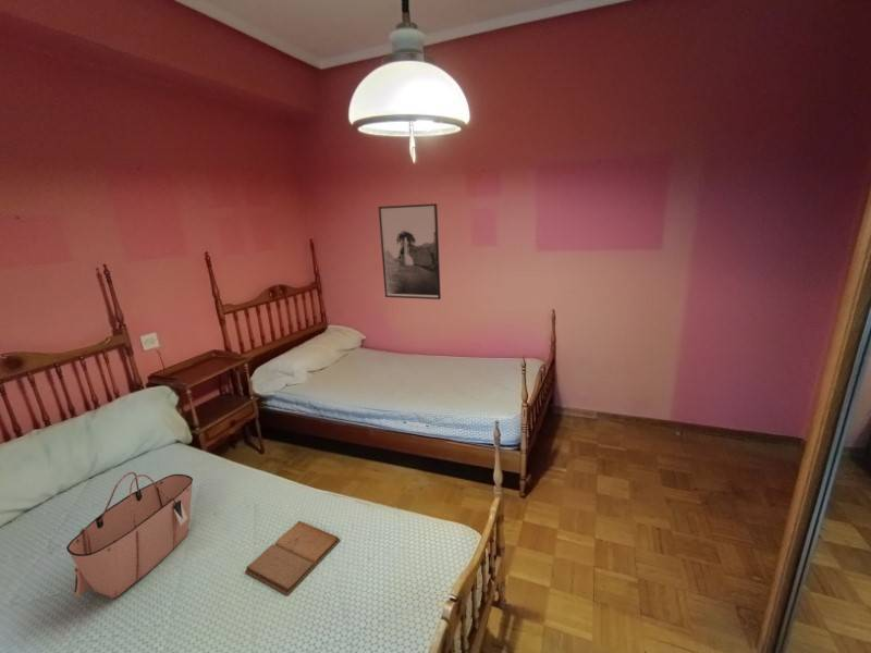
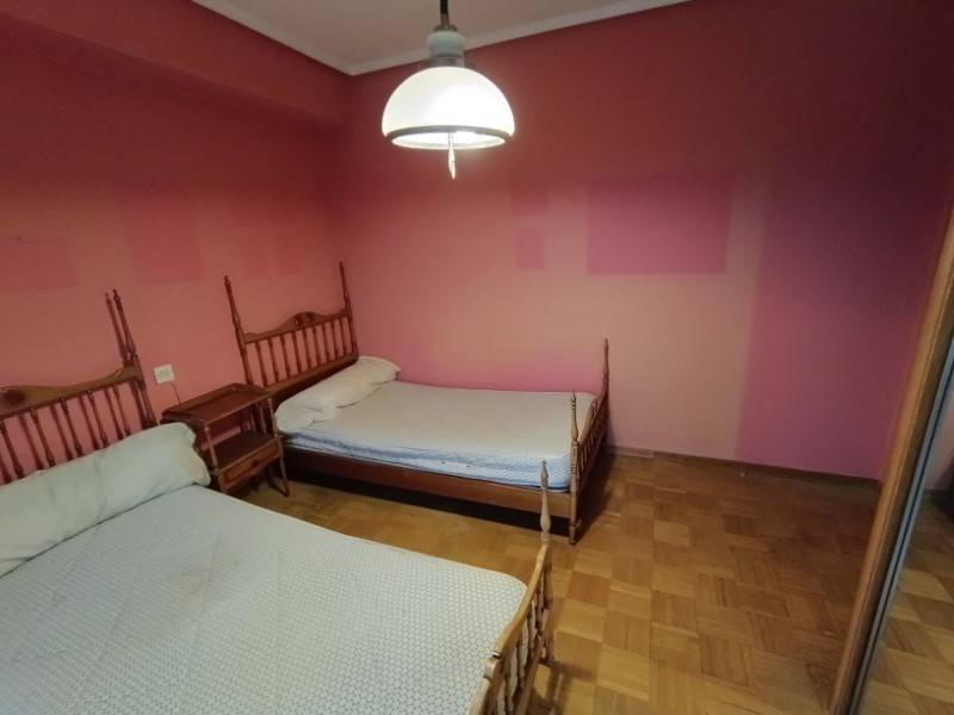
- book (294, 553)
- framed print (409, 252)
- tote bag (138, 519)
